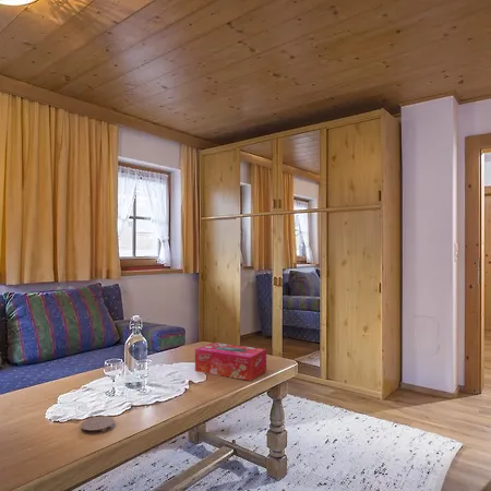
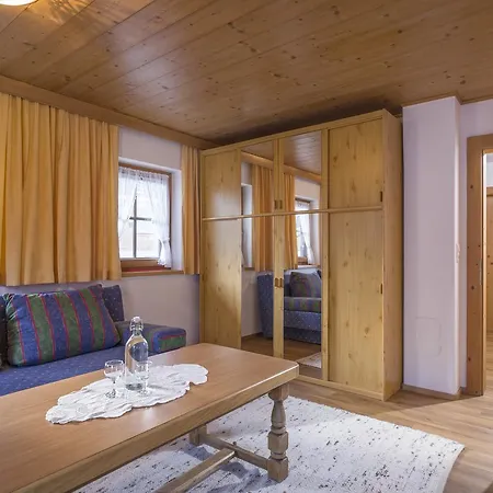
- coaster (97, 424)
- tissue box (230, 360)
